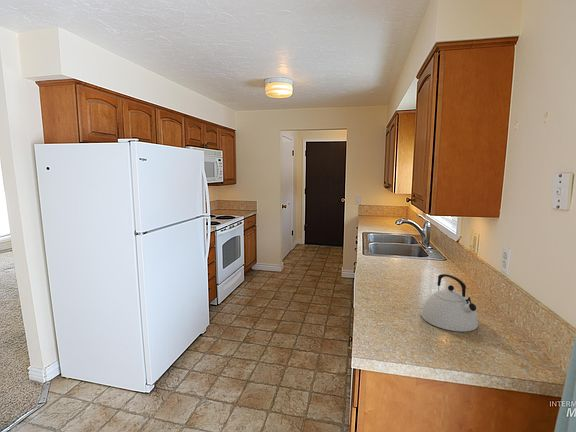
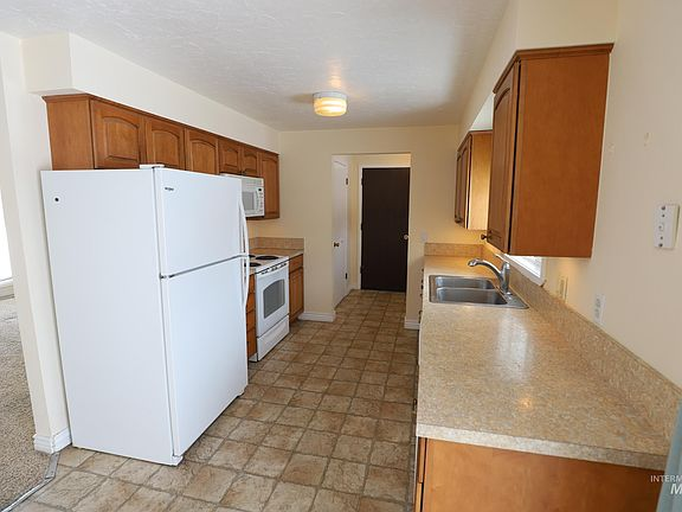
- kettle (451, 298)
